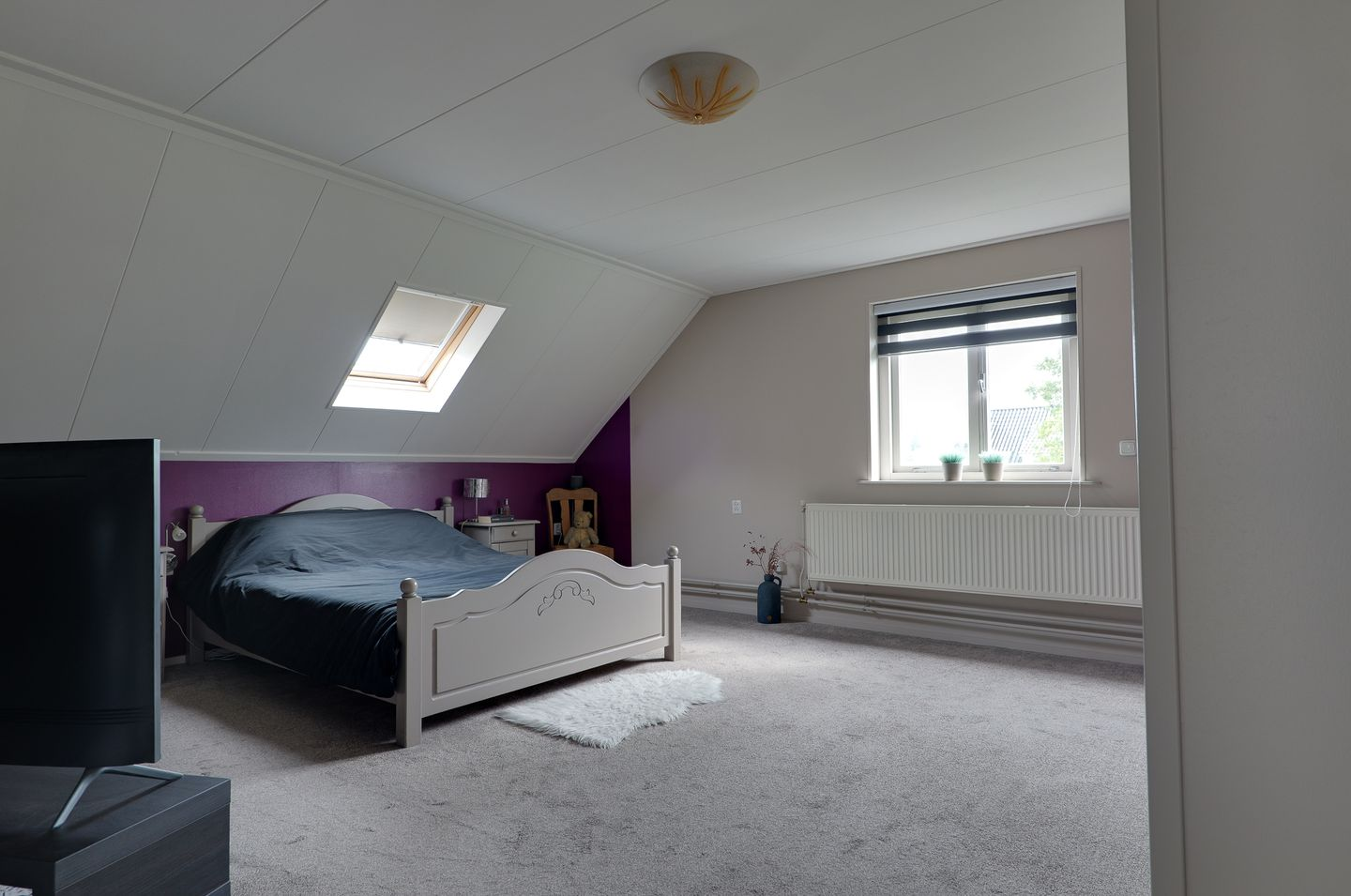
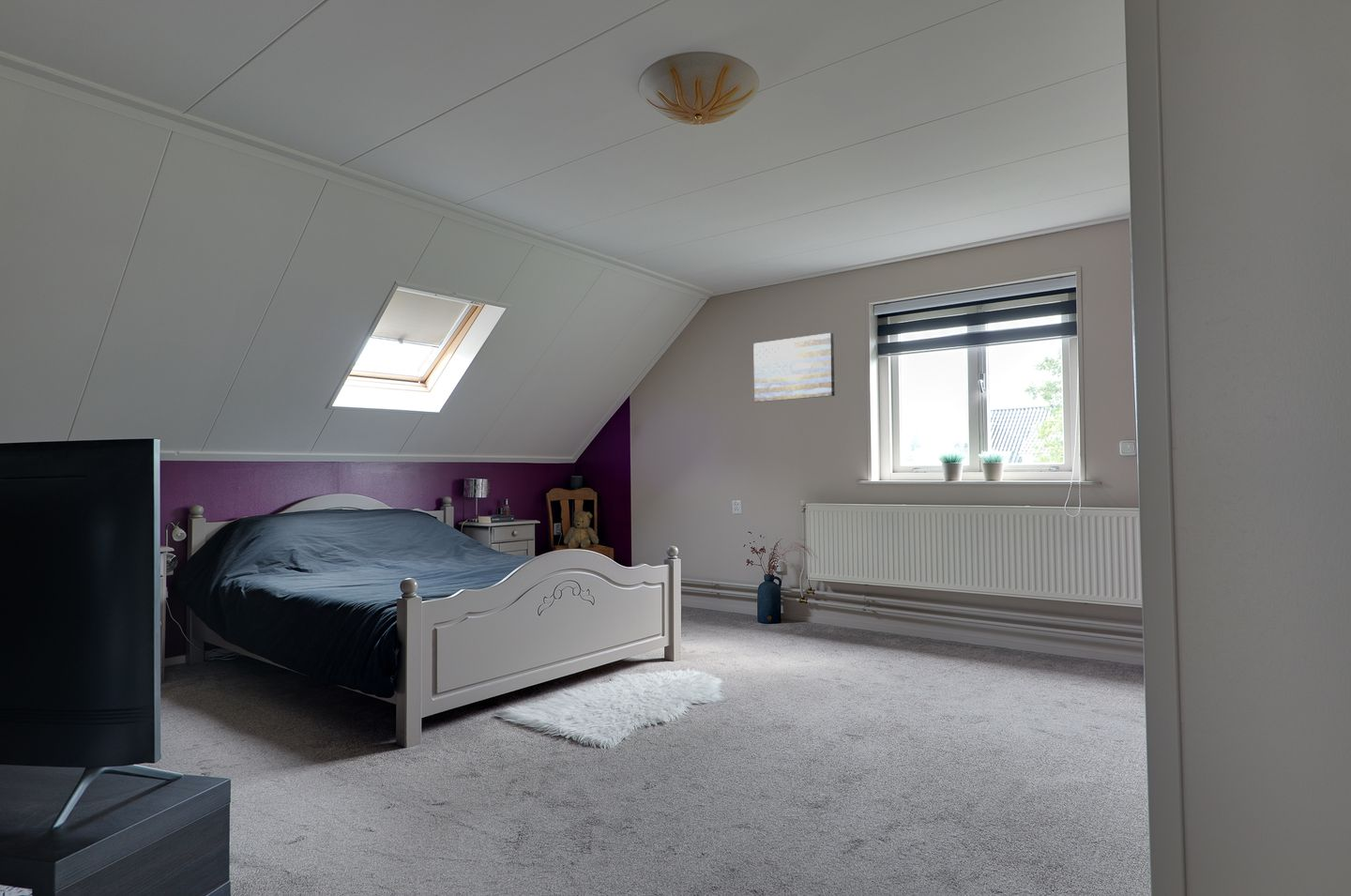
+ wall art (793, 369)
